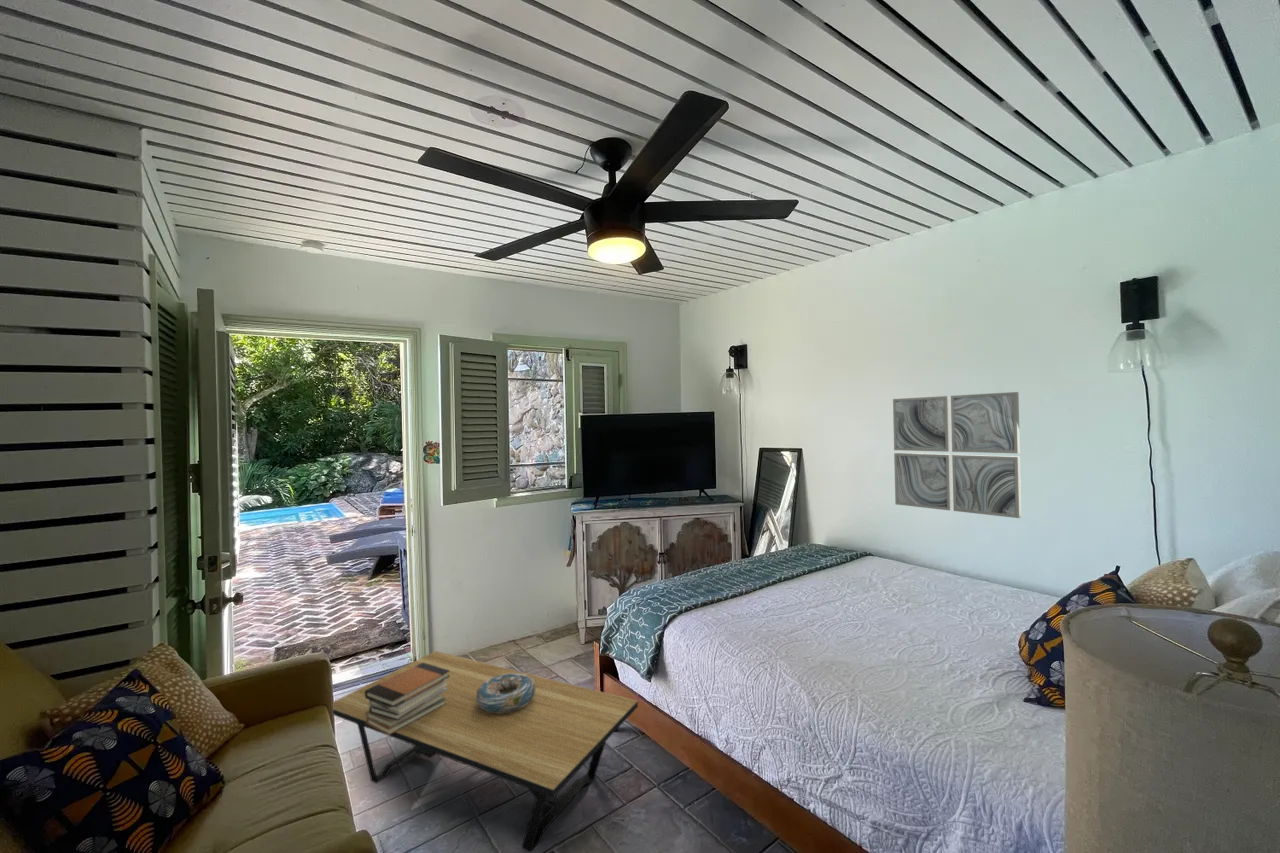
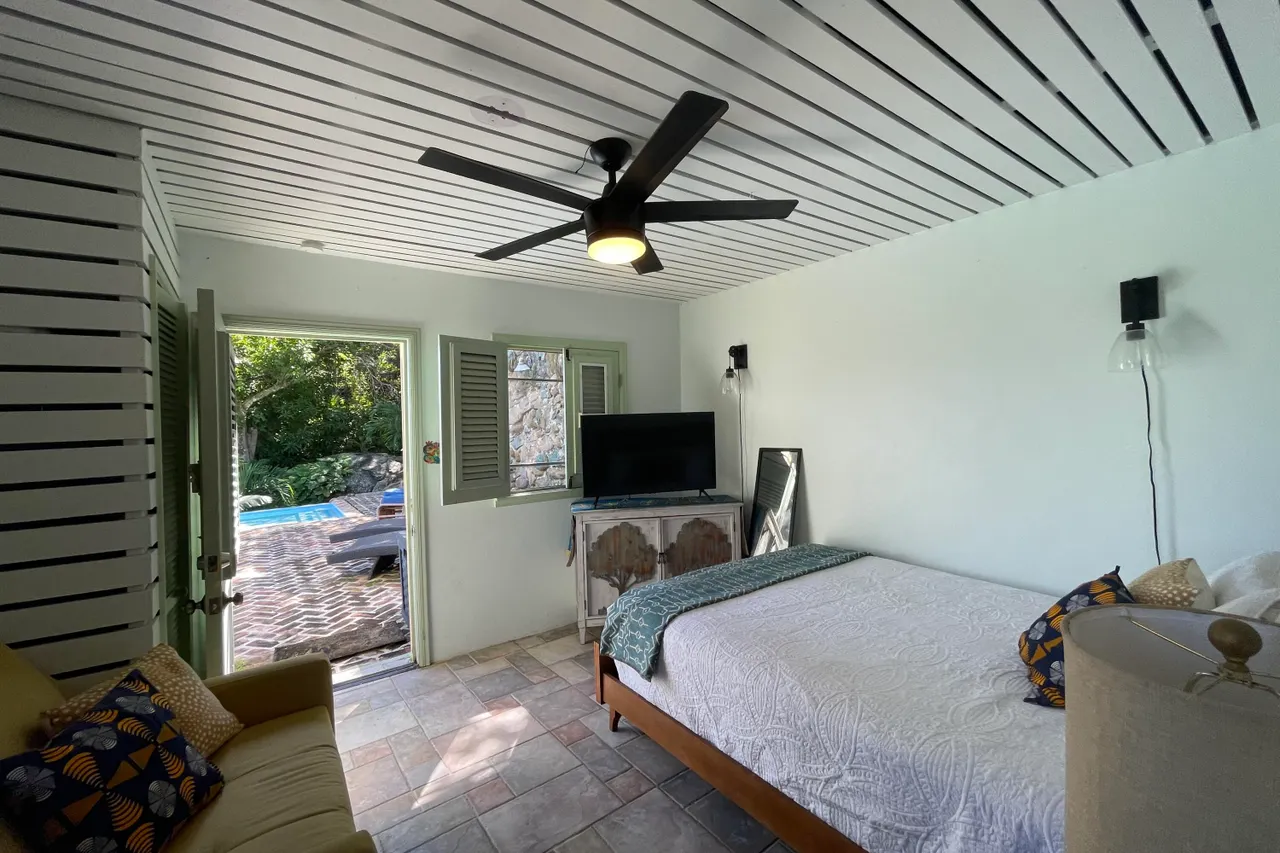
- decorative bowl (506, 694)
- coffee table (481, 742)
- wall art (952, 451)
- book stack (408, 698)
